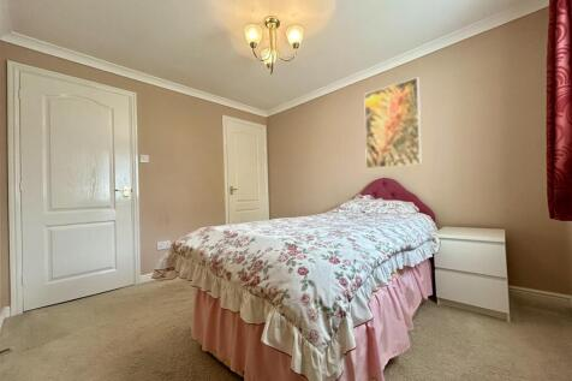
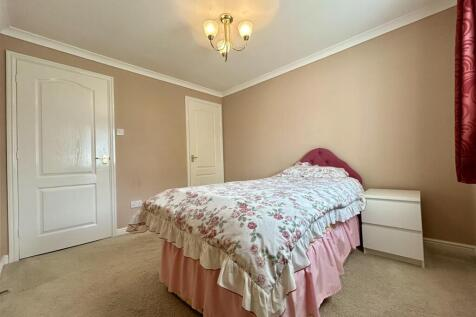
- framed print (391, 126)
